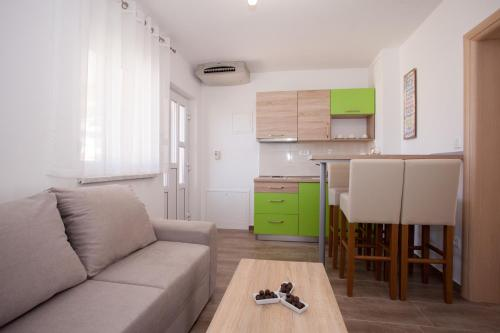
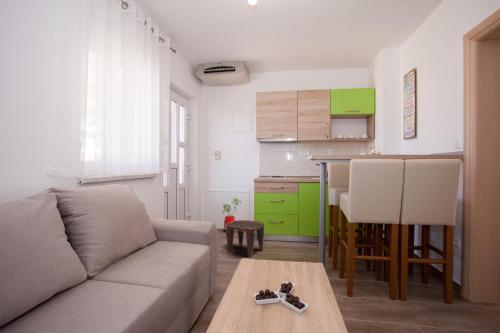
+ house plant (231, 215)
+ stool (246, 237)
